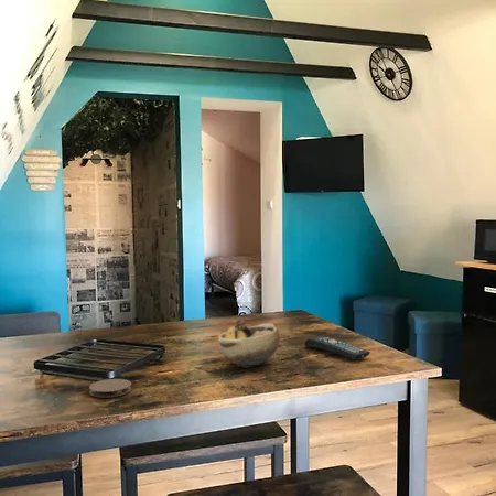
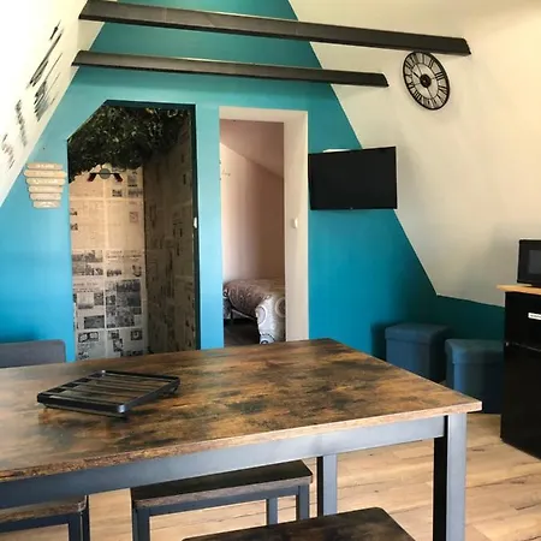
- bowl (248, 343)
- coaster (110, 387)
- remote control (335, 346)
